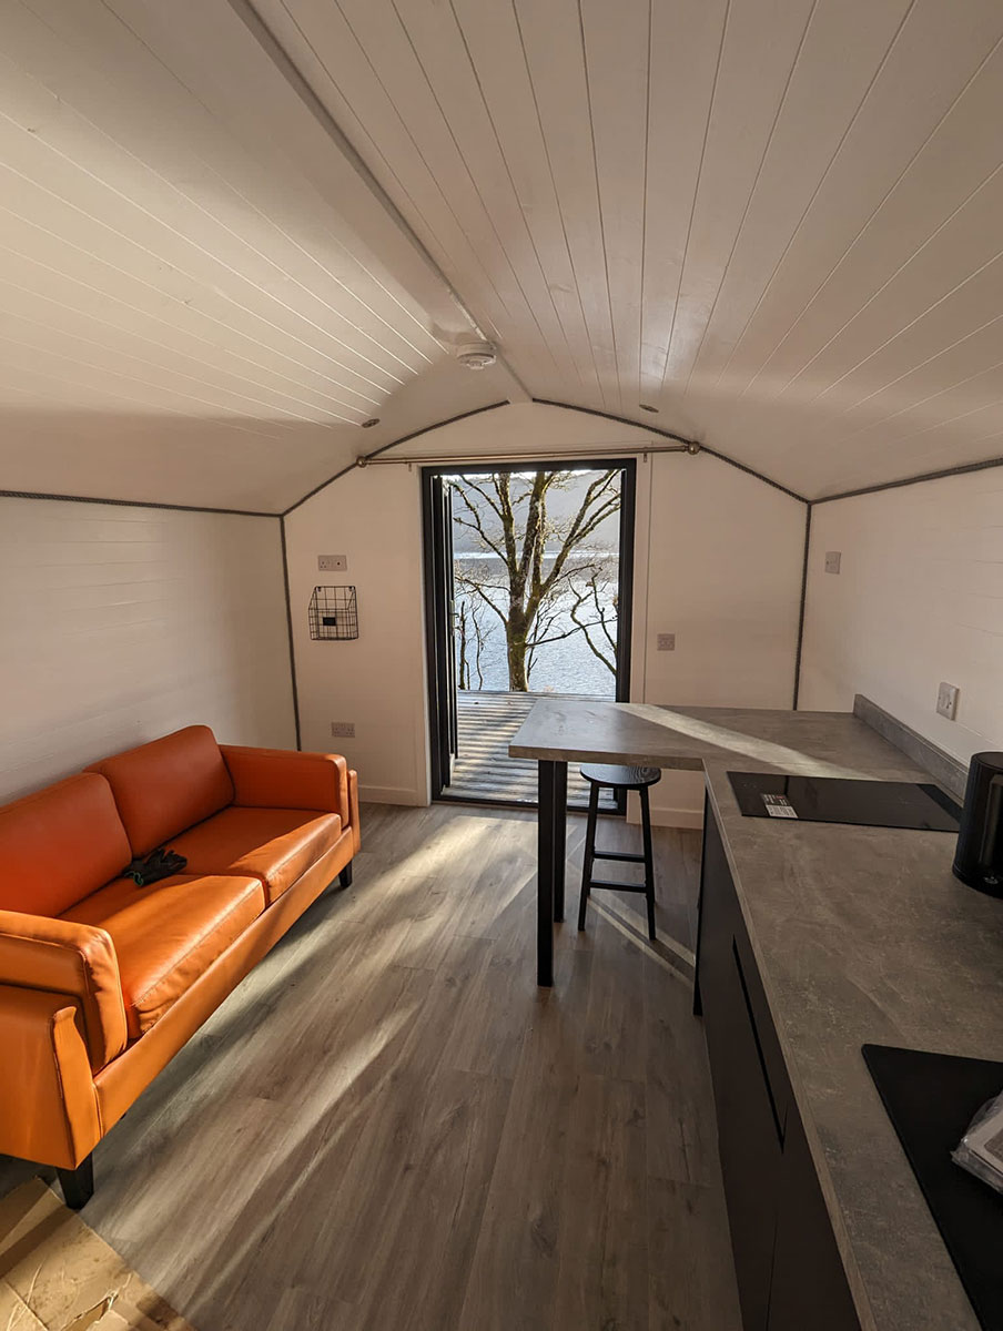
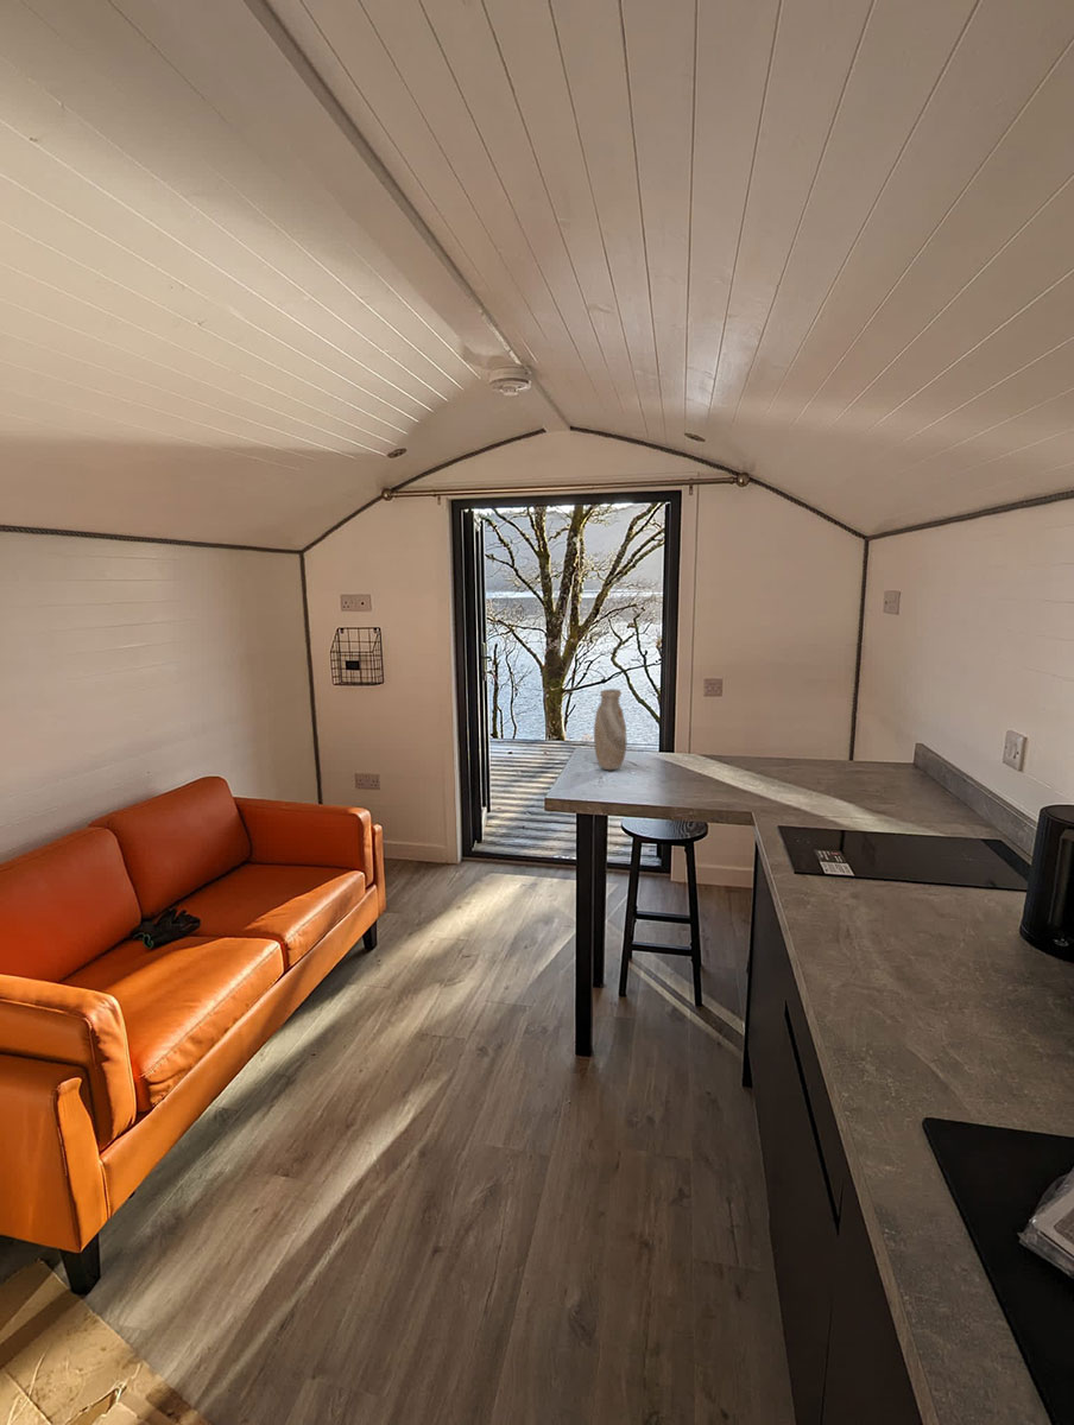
+ vase (609, 729)
